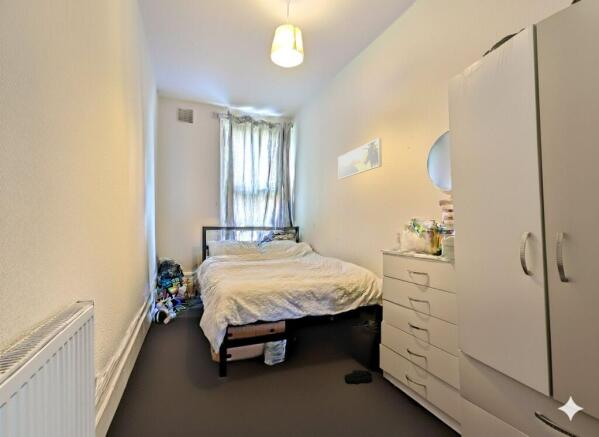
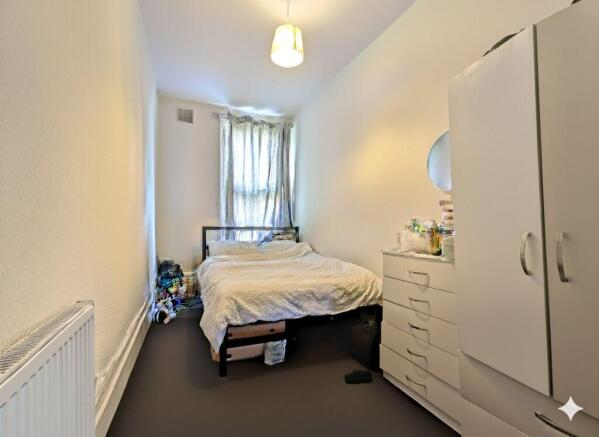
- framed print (357, 161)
